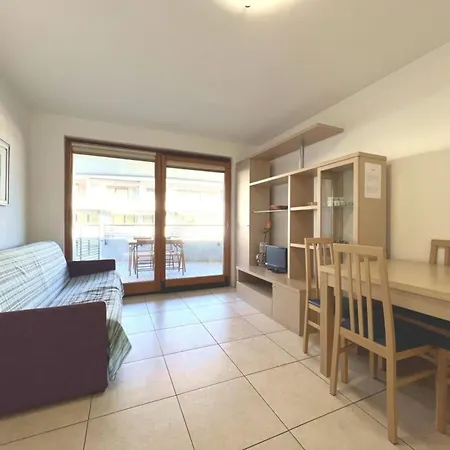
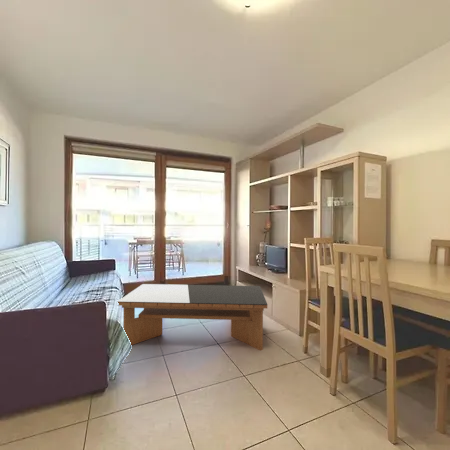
+ coffee table (196, 314)
